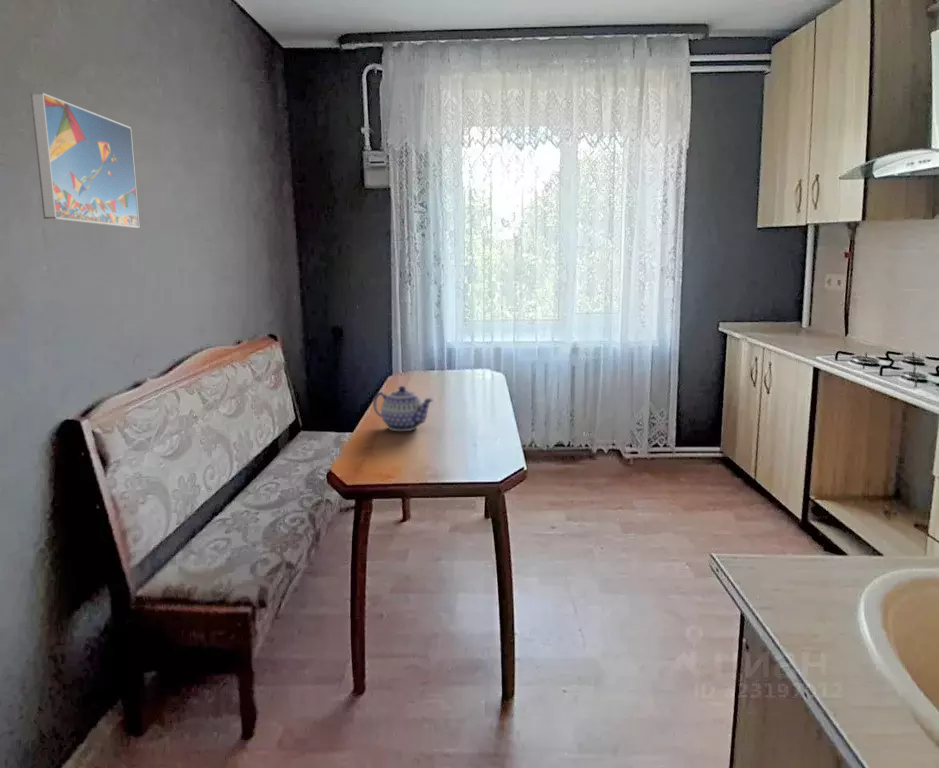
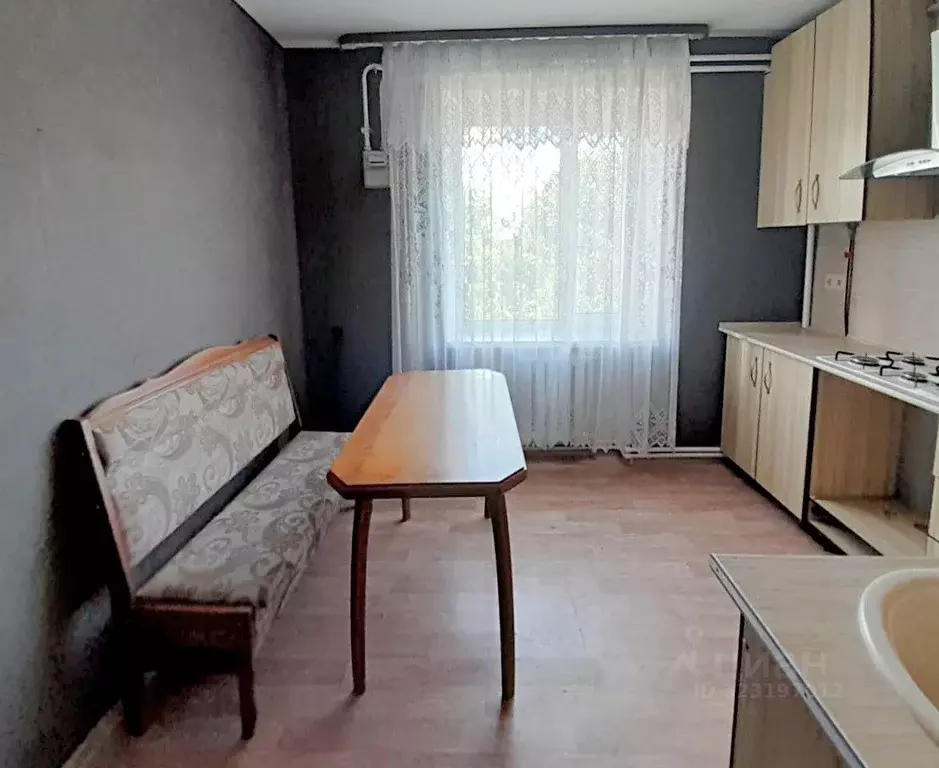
- teapot (402, 407)
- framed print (91, 168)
